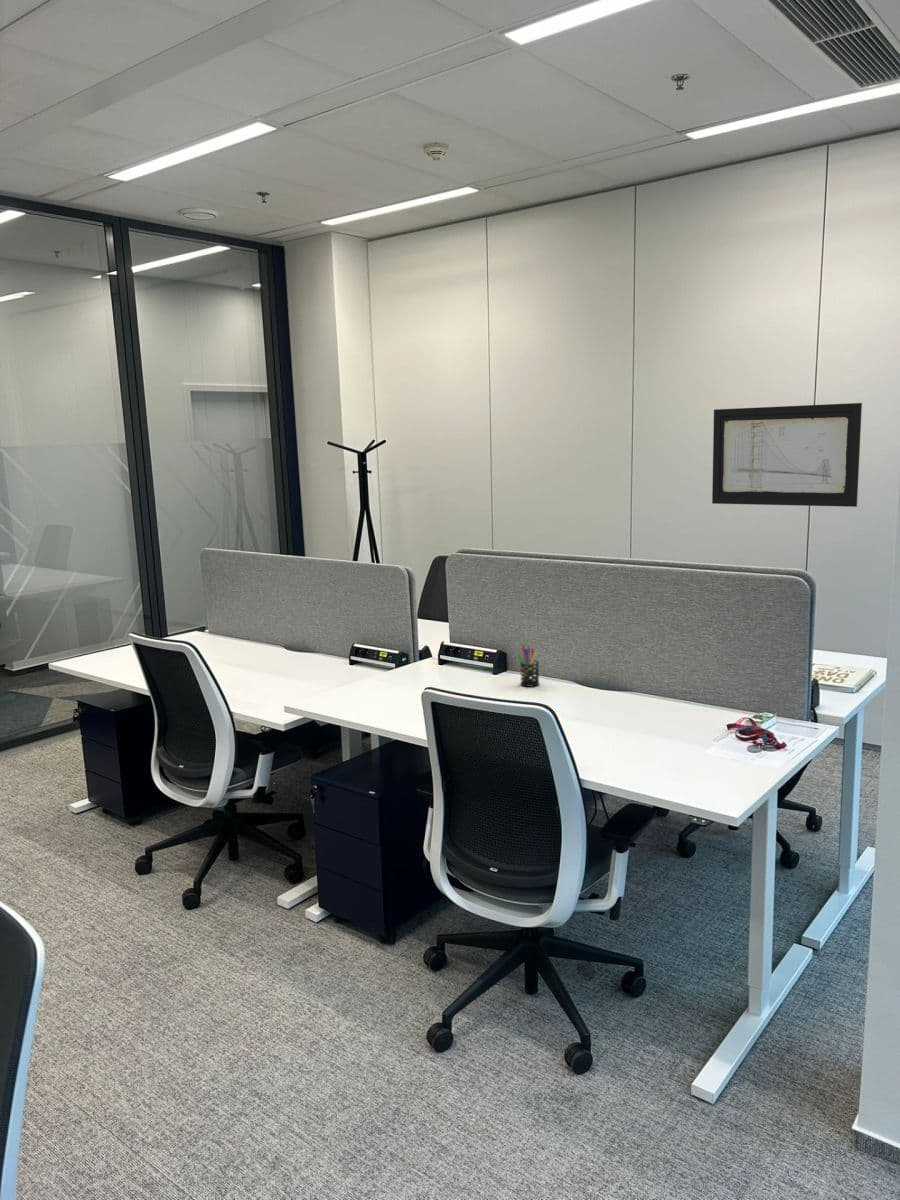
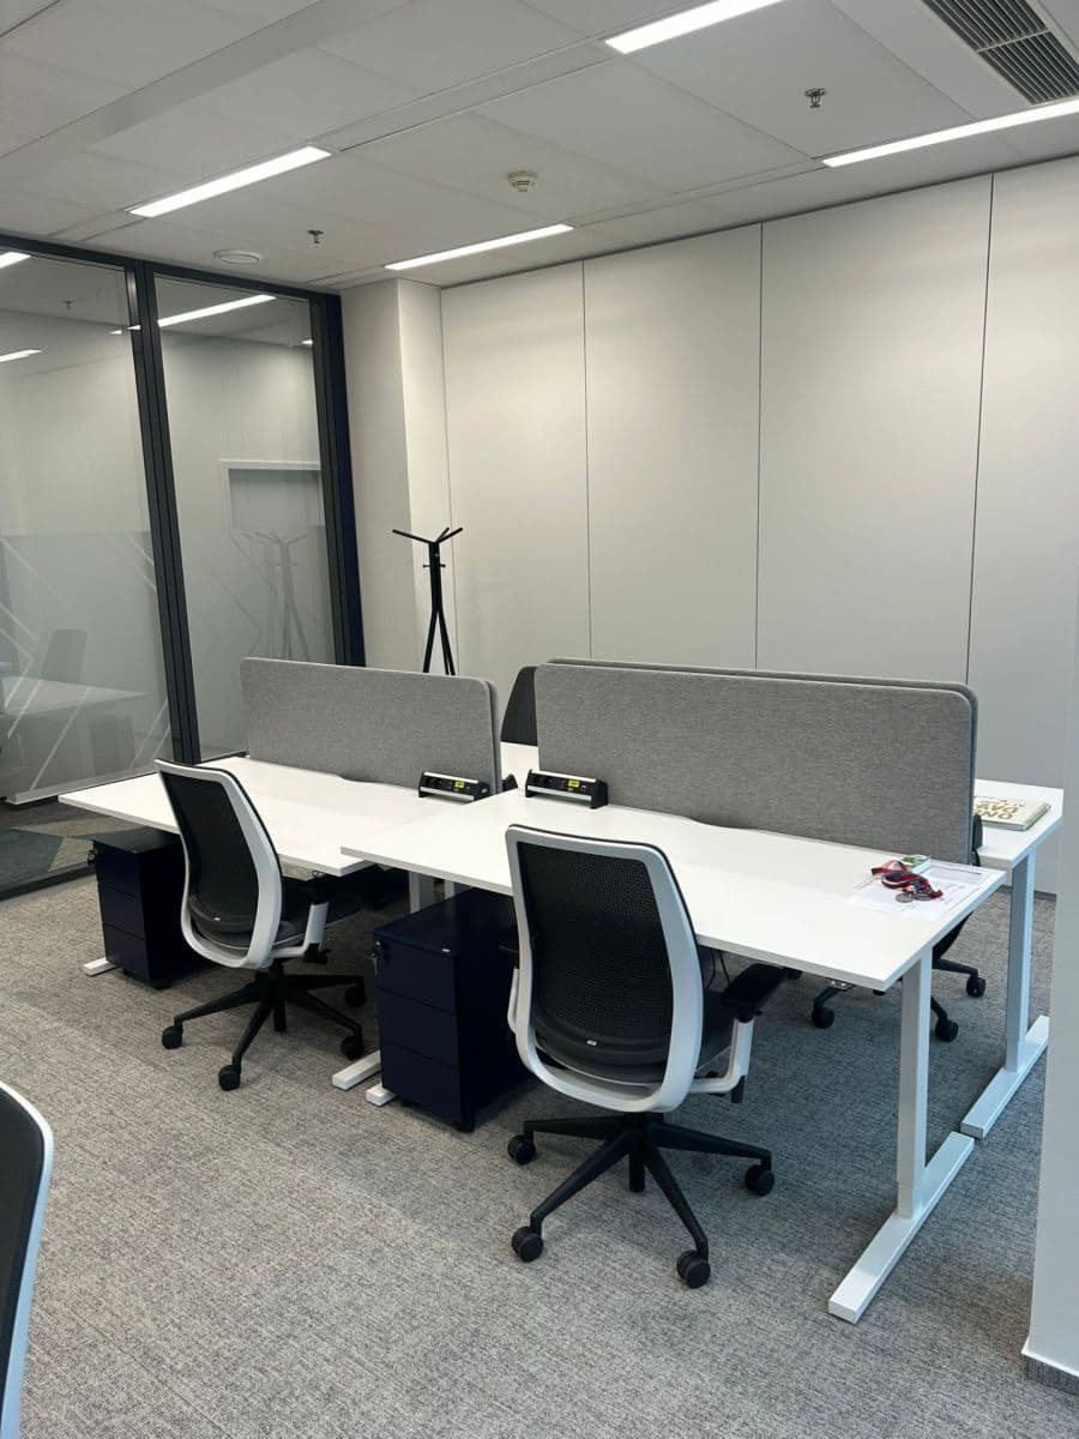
- pen holder (527, 665)
- wall art (782, 456)
